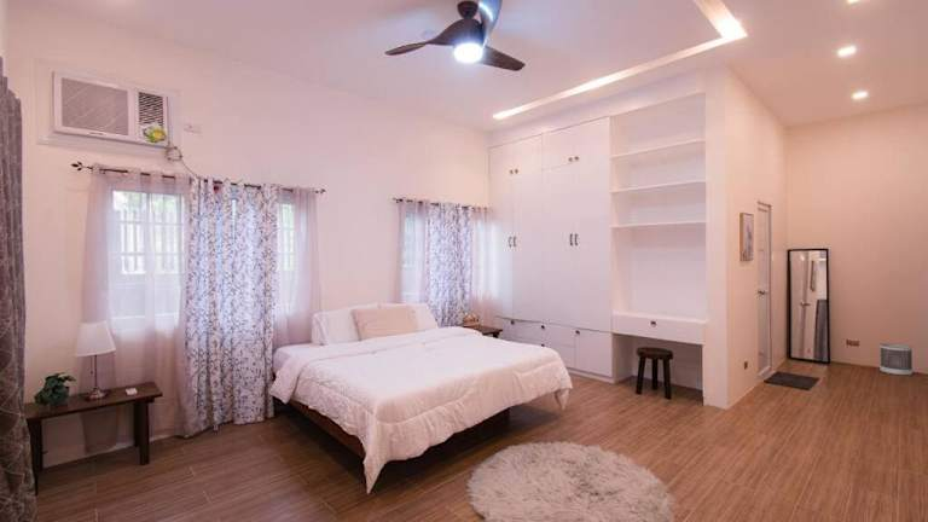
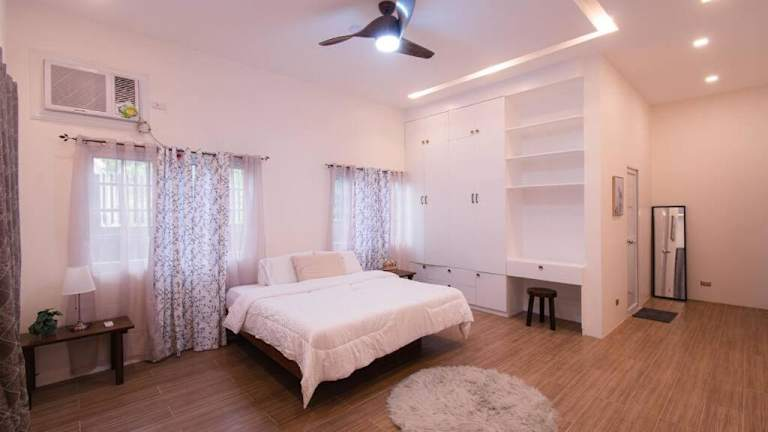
- wastebasket (895, 358)
